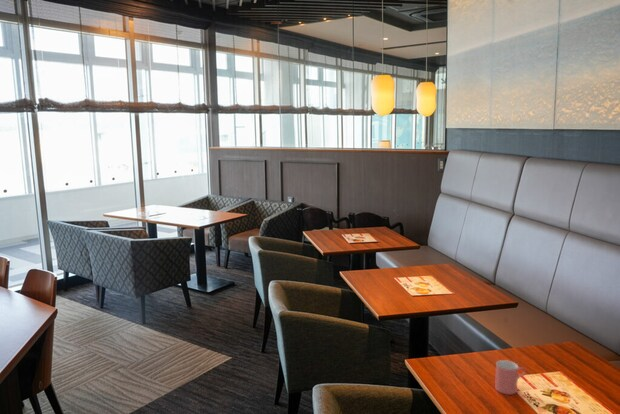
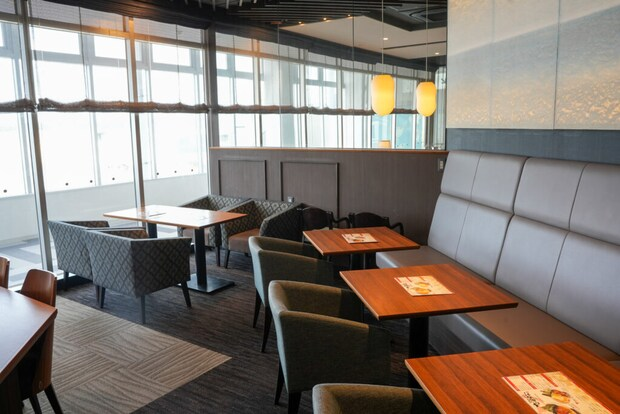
- cup (511, 376)
